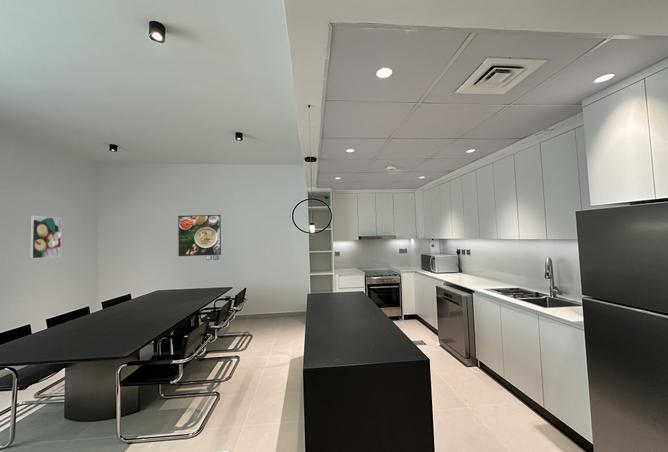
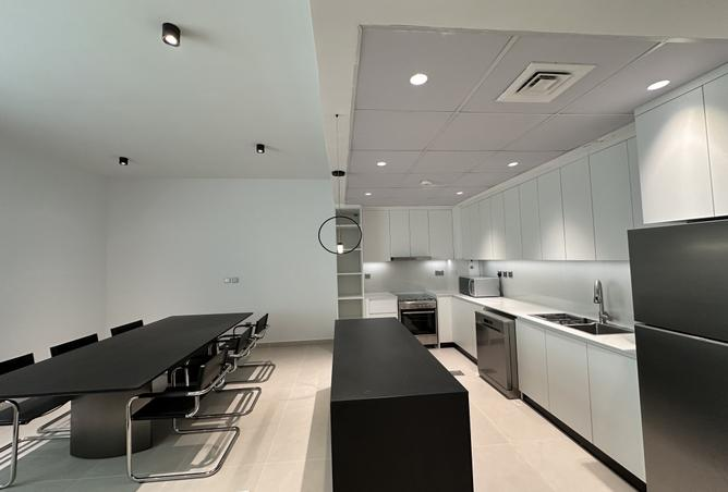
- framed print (199, 235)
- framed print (46, 237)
